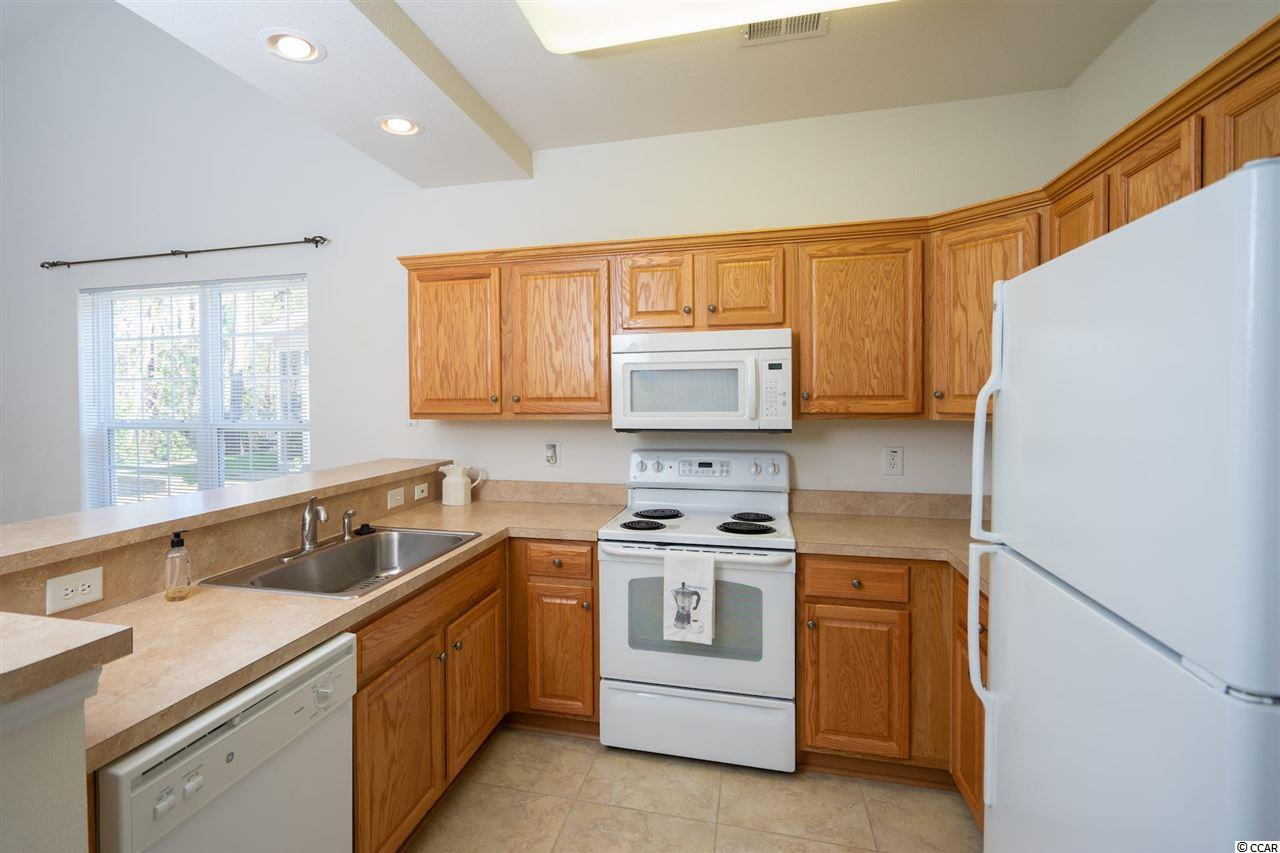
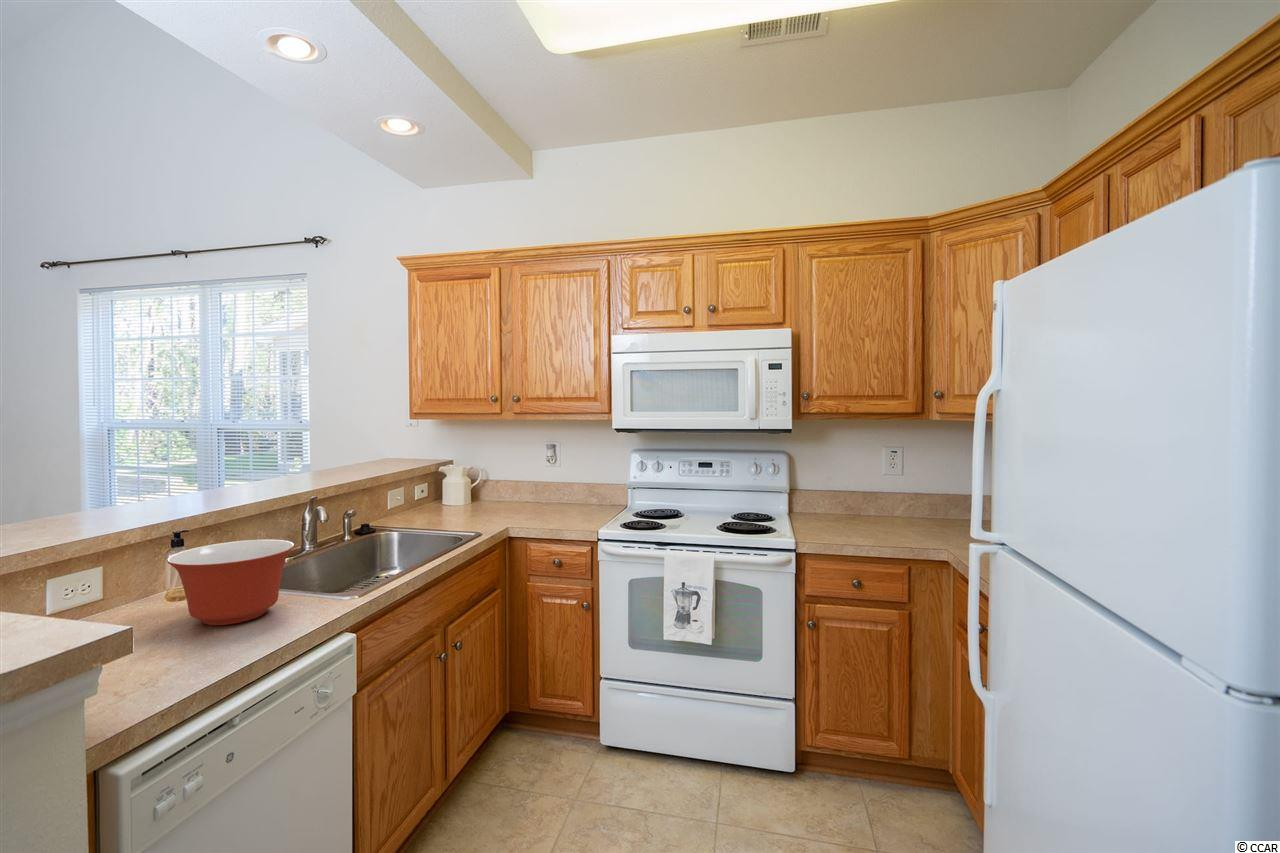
+ mixing bowl (234, 583)
